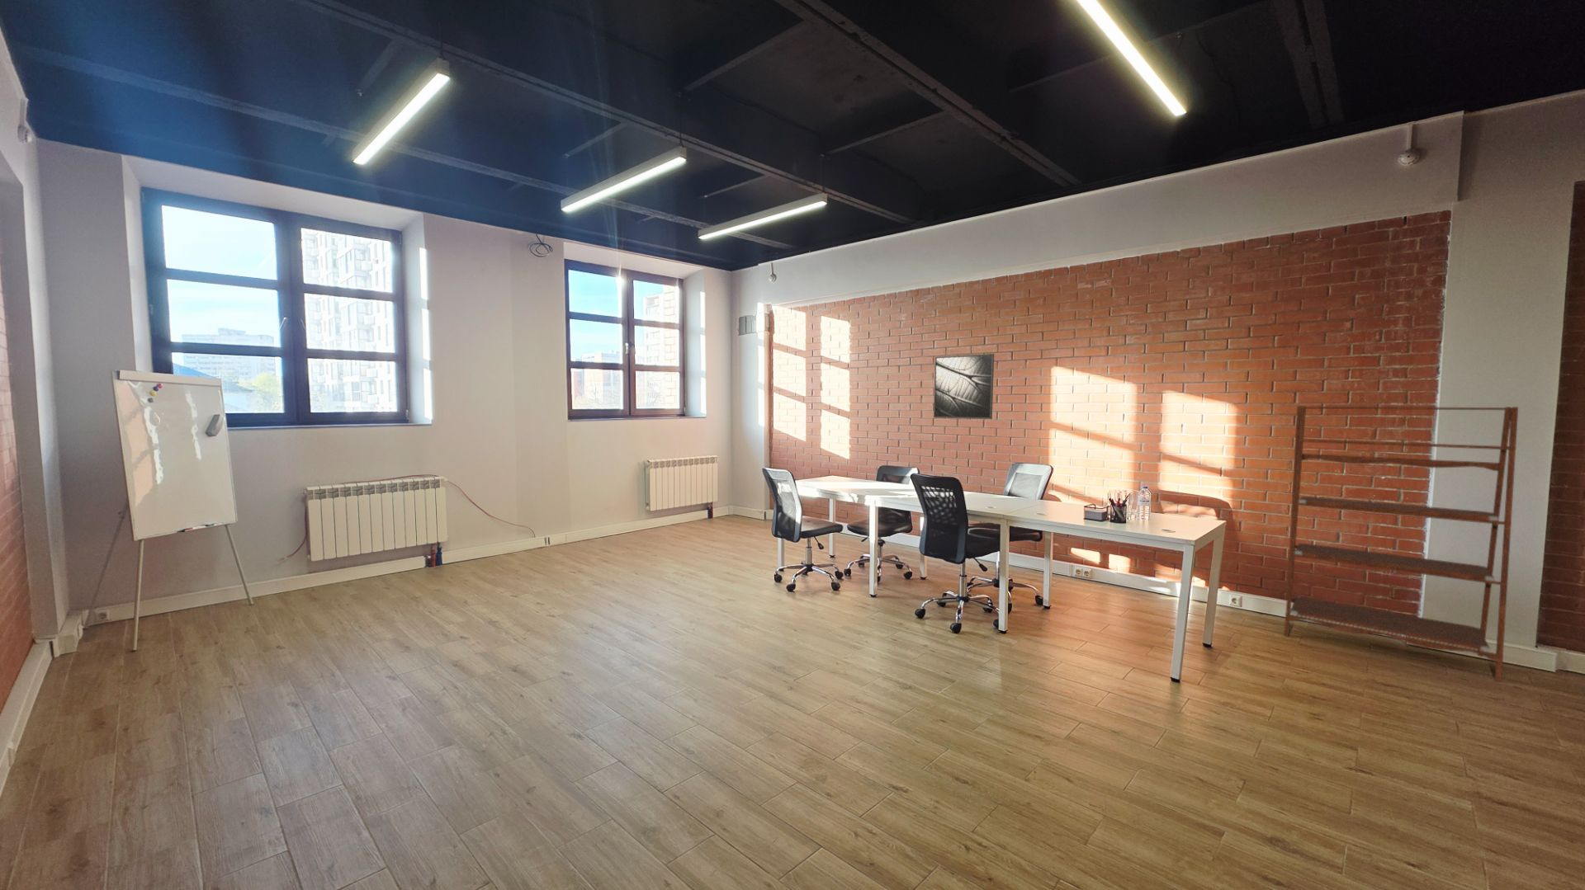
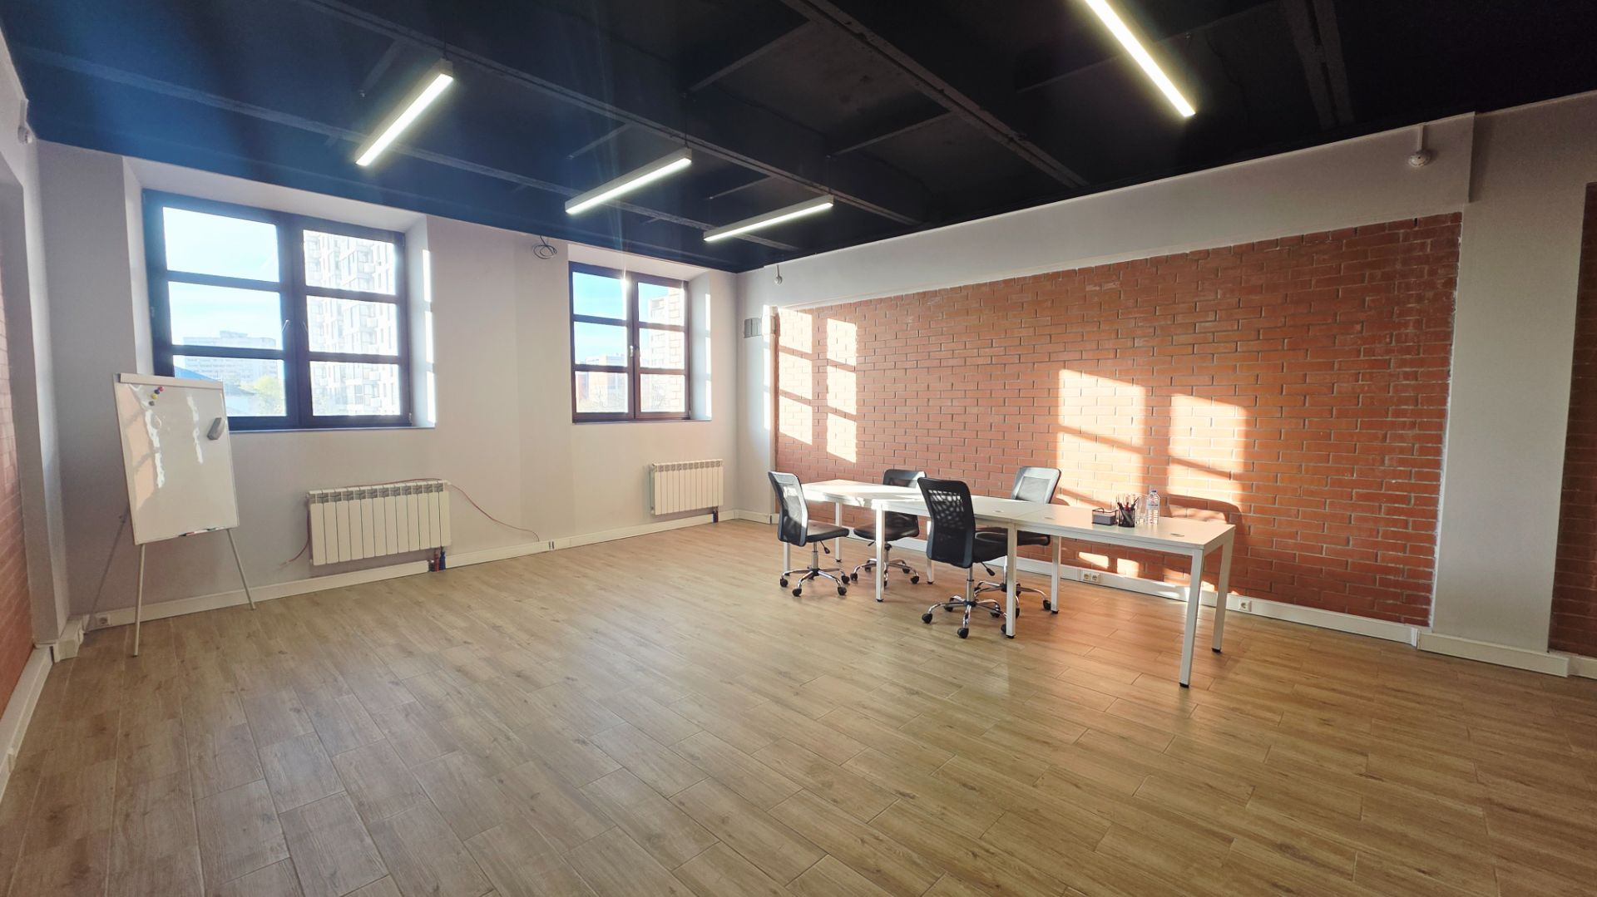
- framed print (962, 387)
- shelving unit (1390, 514)
